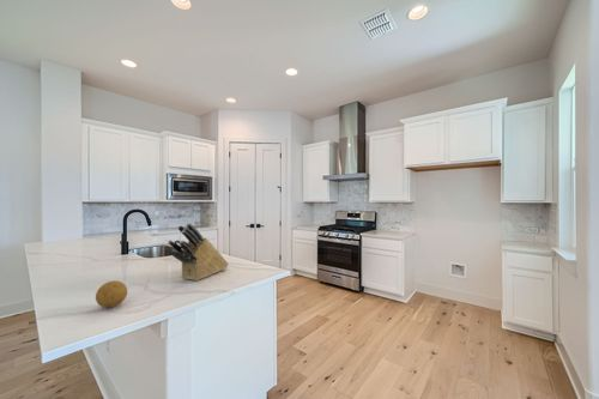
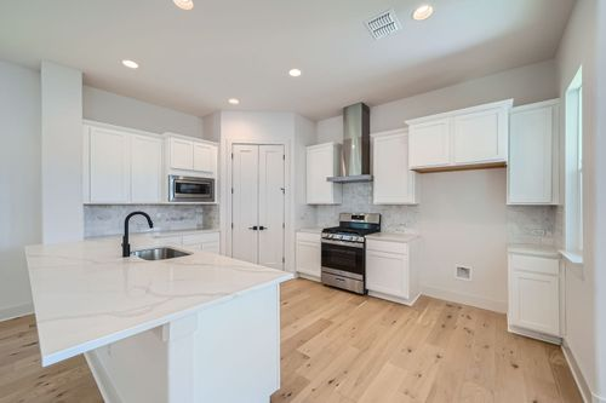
- knife block (200, 248)
- fruit (111, 294)
